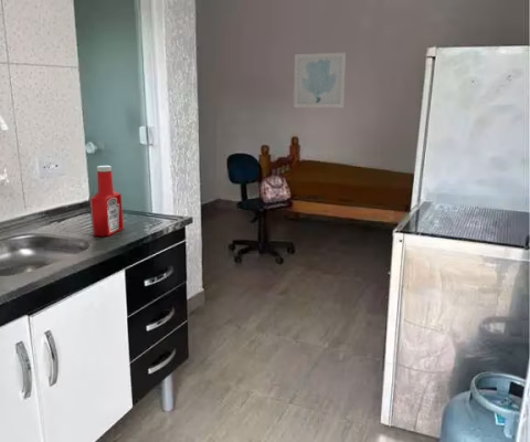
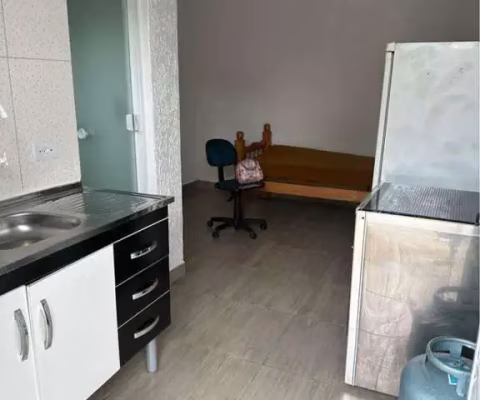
- wall art (318, 81)
- soap bottle (106, 199)
